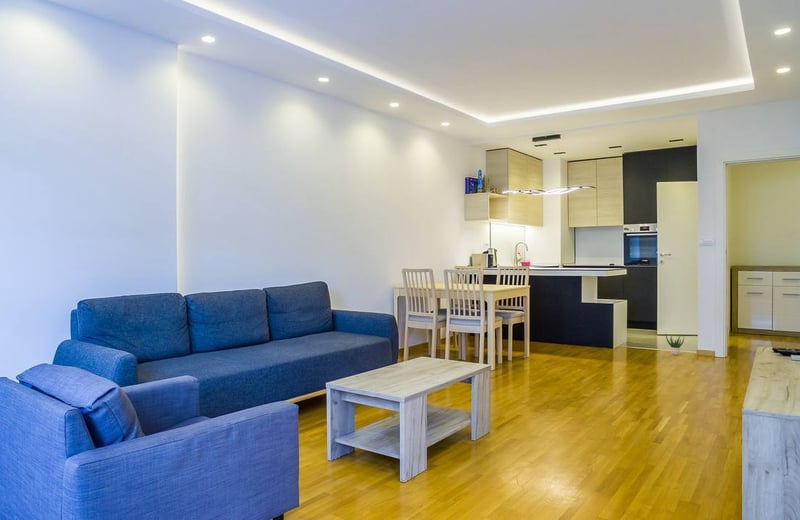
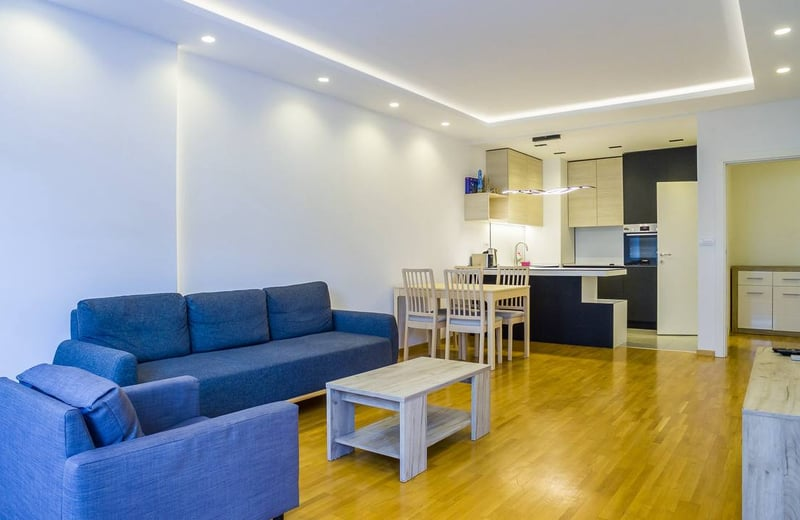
- potted plant (674, 343)
